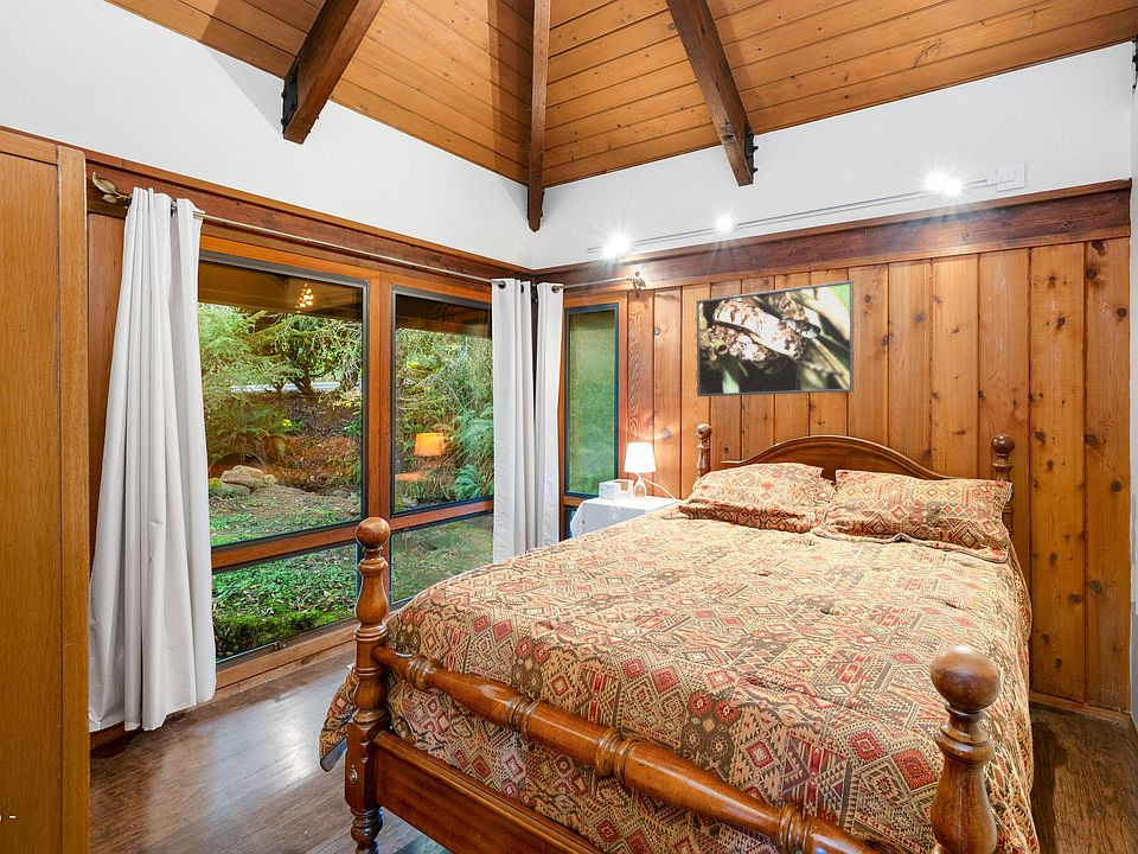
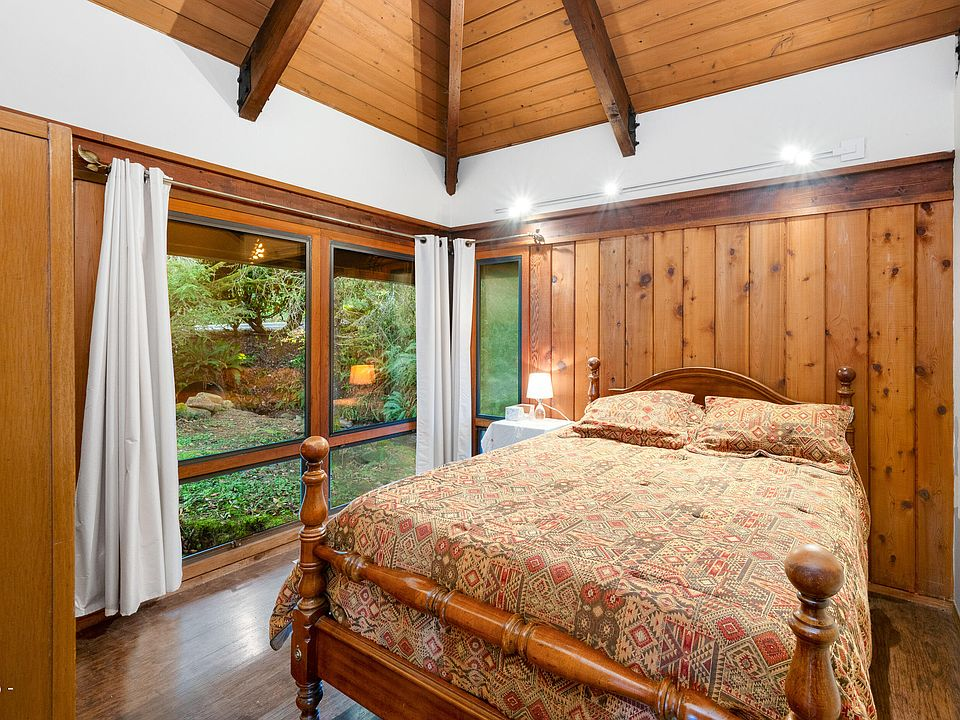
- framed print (769, 343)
